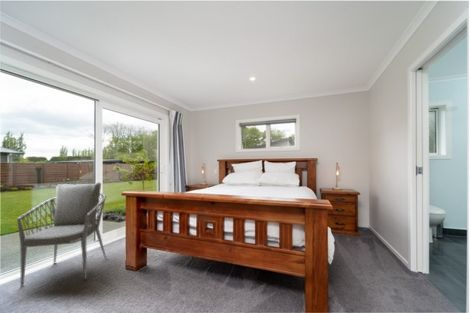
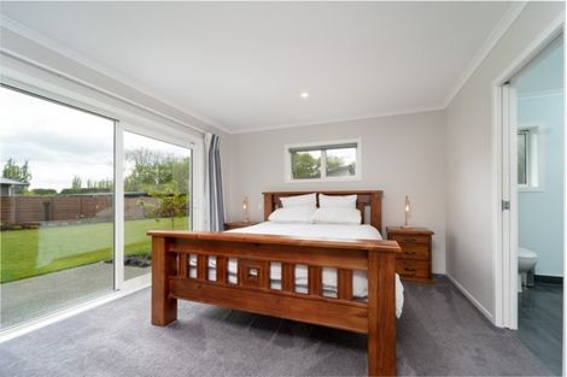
- armchair (69, 227)
